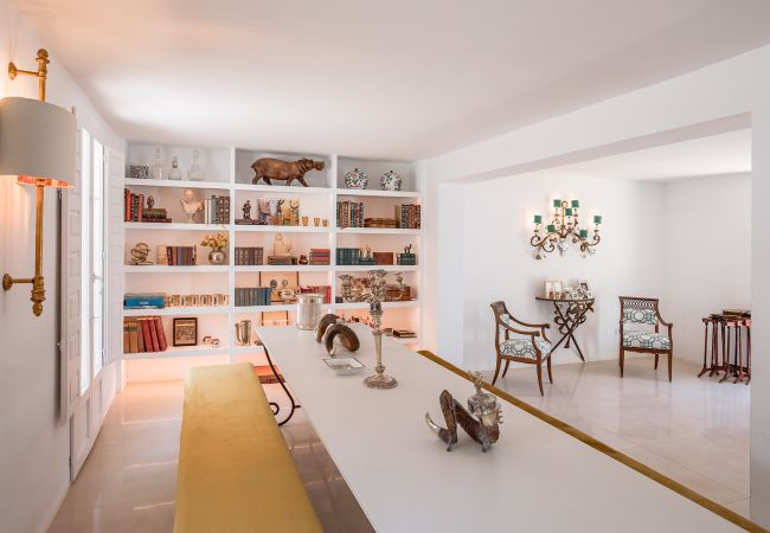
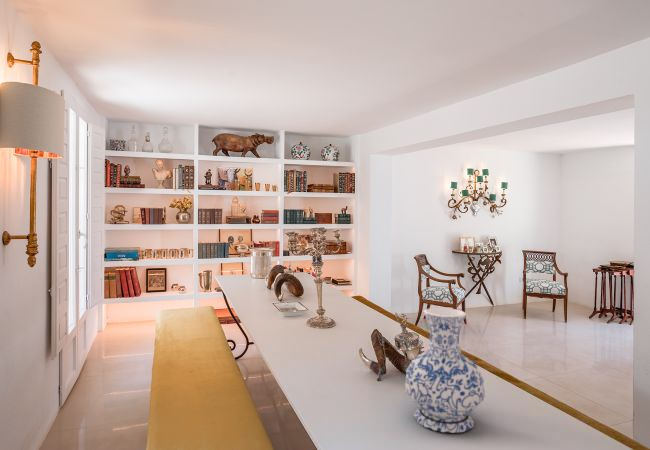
+ vase (444, 365)
